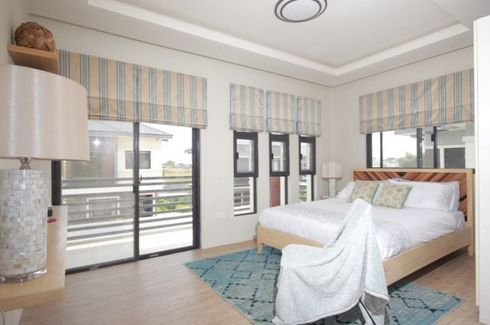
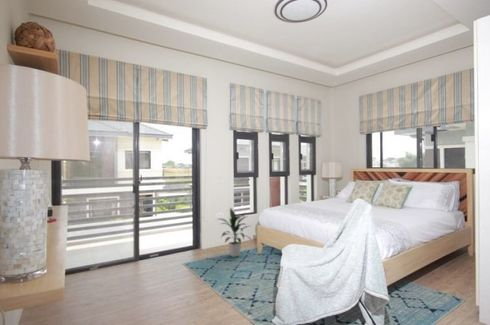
+ indoor plant (236, 231)
